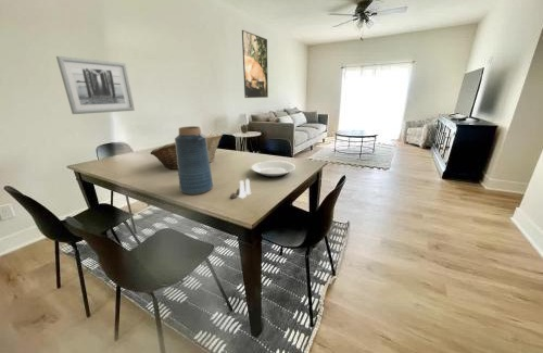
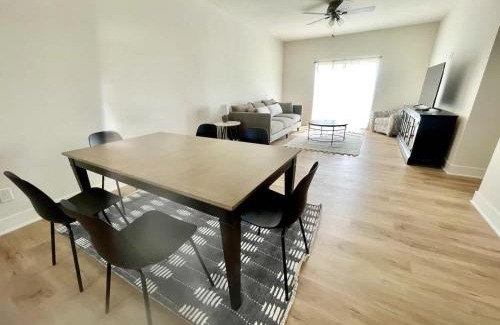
- salt and pepper shaker set (241, 187)
- wall art (100, 87)
- plate (273, 169)
- fruit basket (175, 149)
- vase (193, 160)
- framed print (256, 67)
